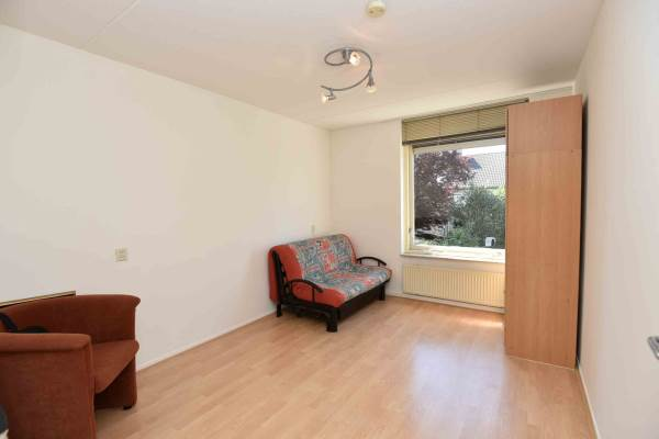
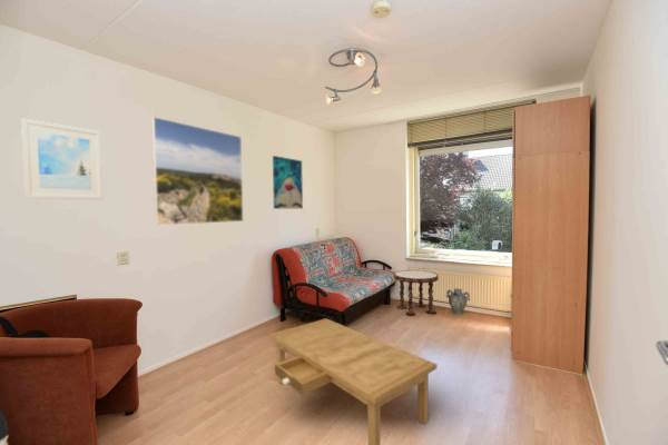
+ wall art (288, 184)
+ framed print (203, 176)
+ coffee table (344, 373)
+ ceramic jug (458, 300)
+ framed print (65, 162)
+ side table (419, 290)
